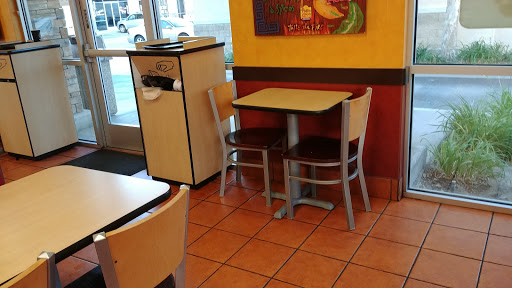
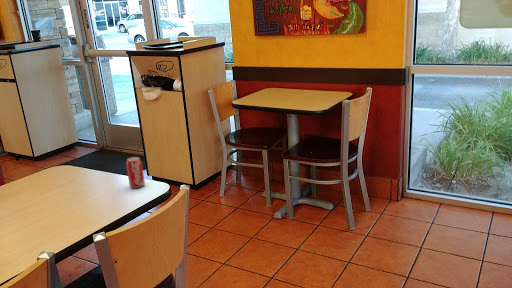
+ beverage can (135, 172)
